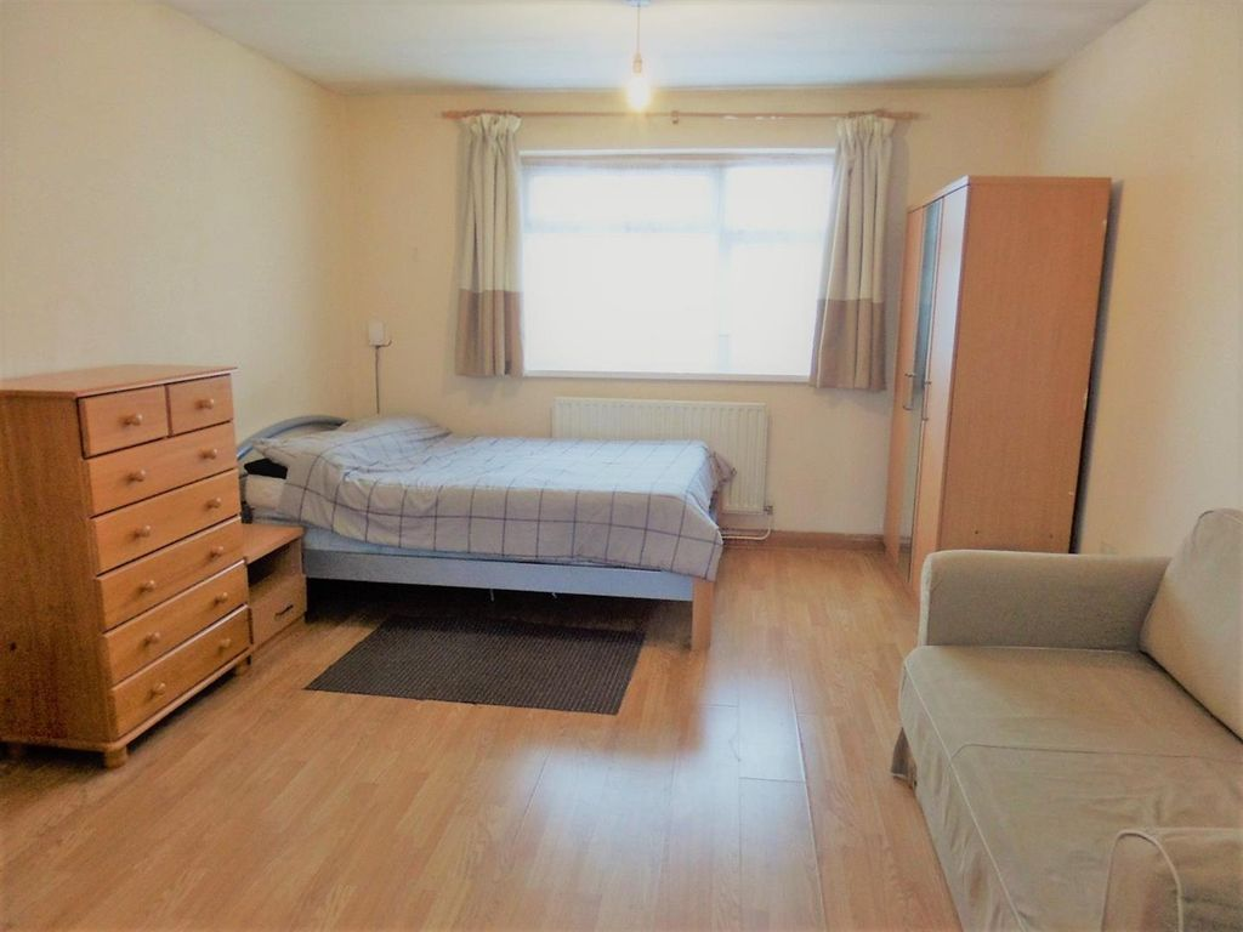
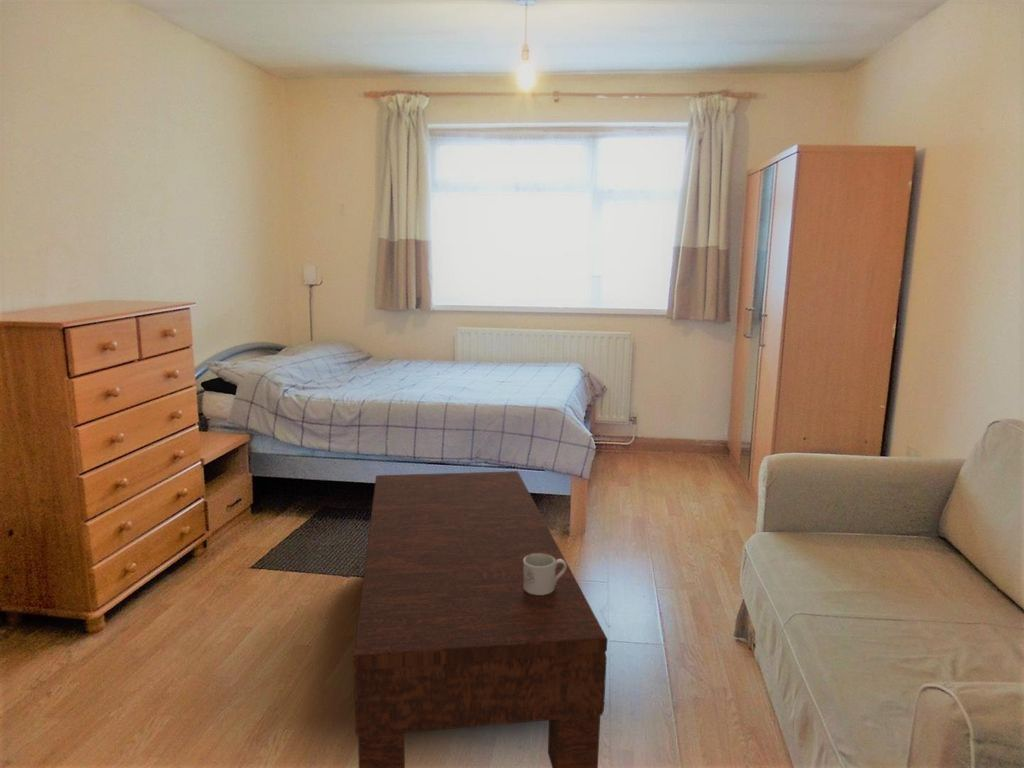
+ mug (544, 573)
+ coffee table (460, 590)
